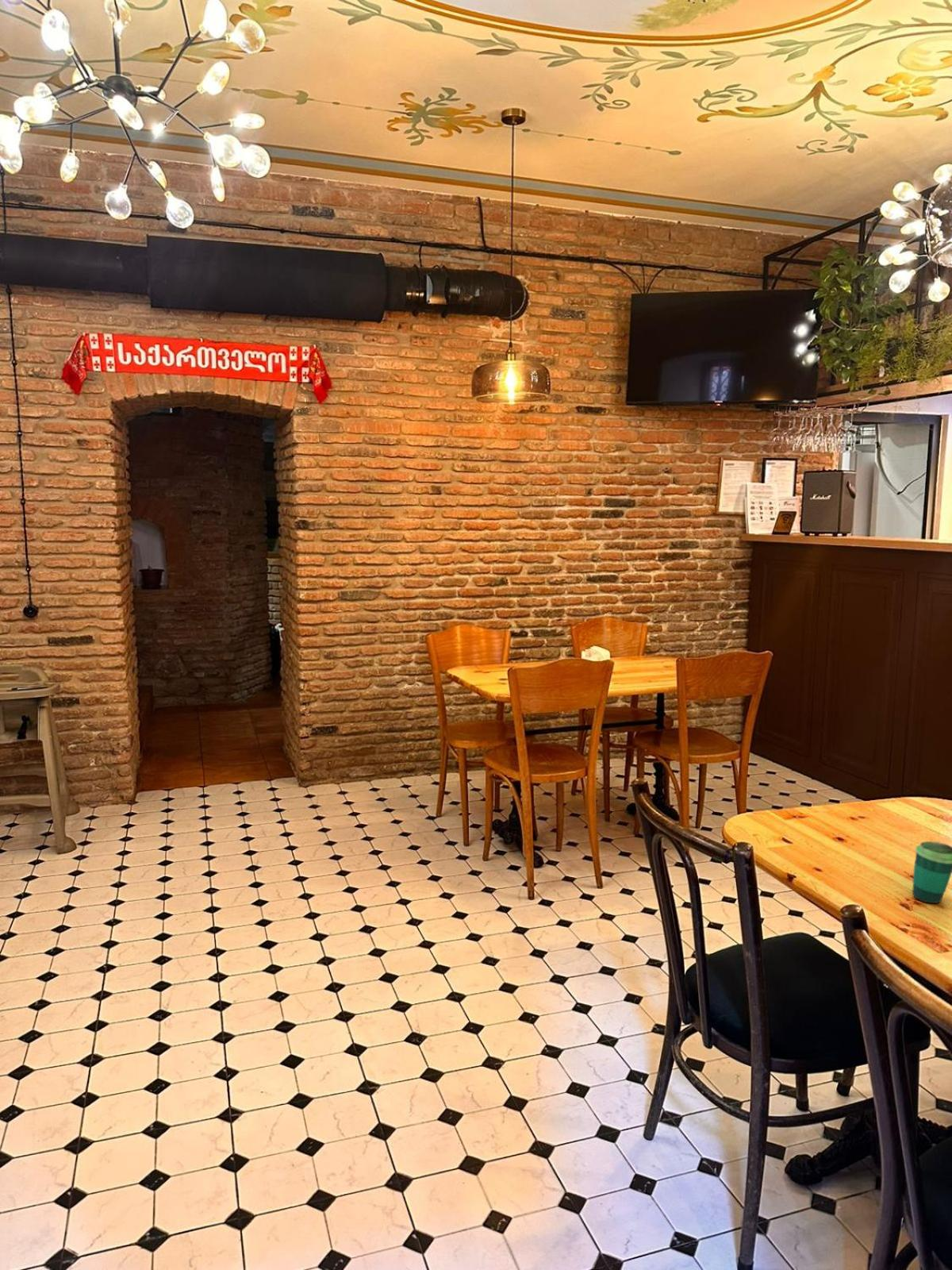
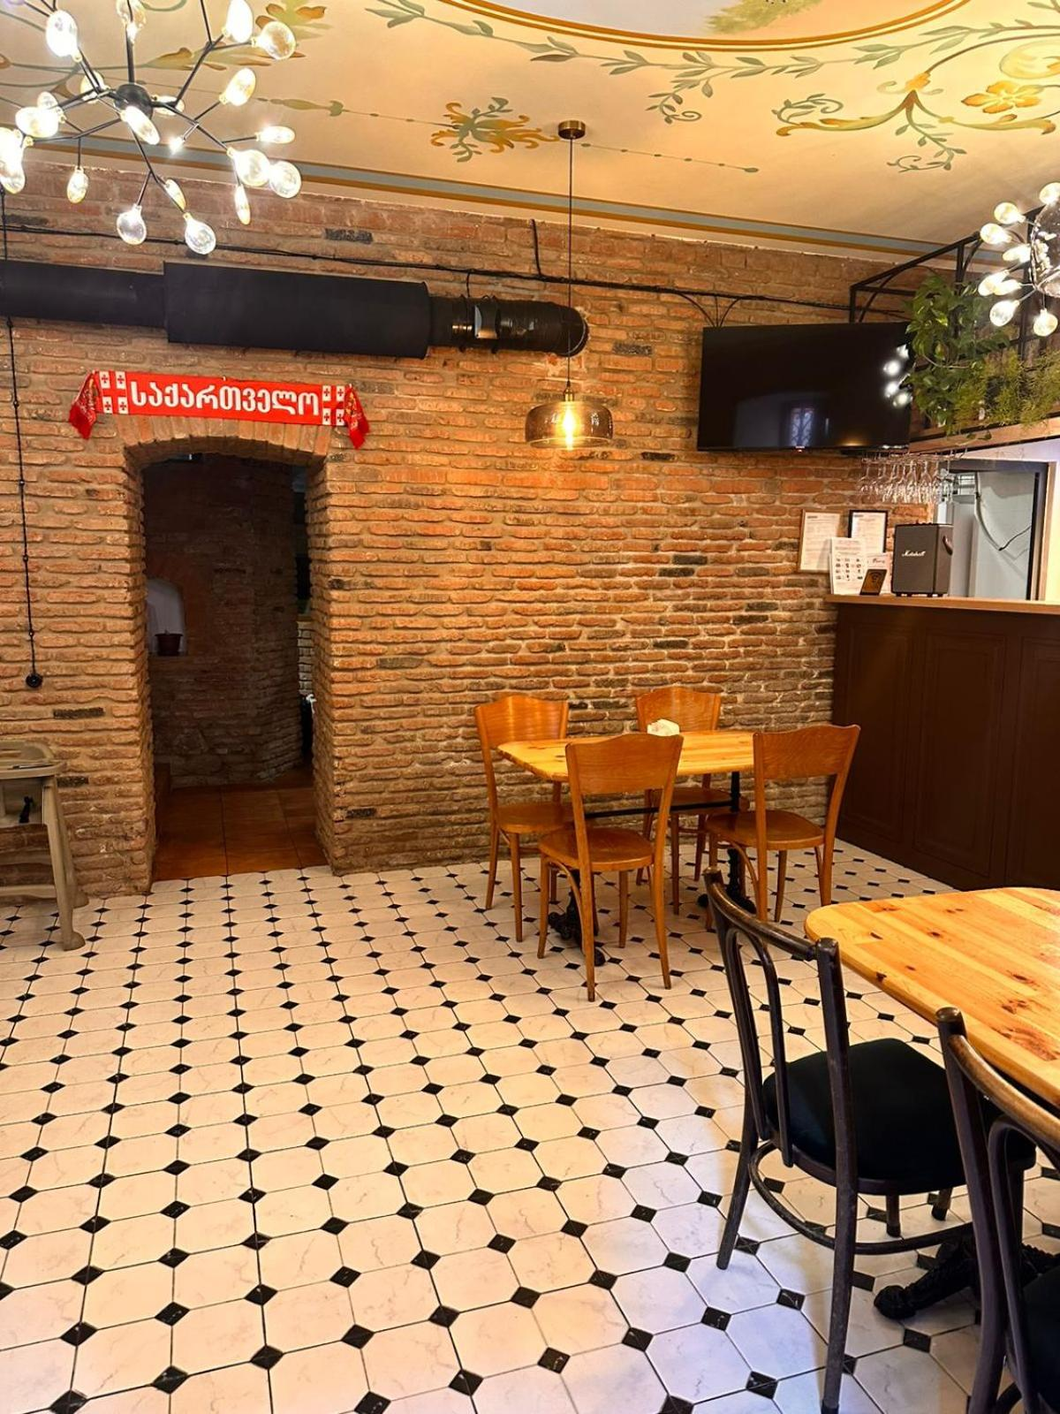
- cup (934, 872)
